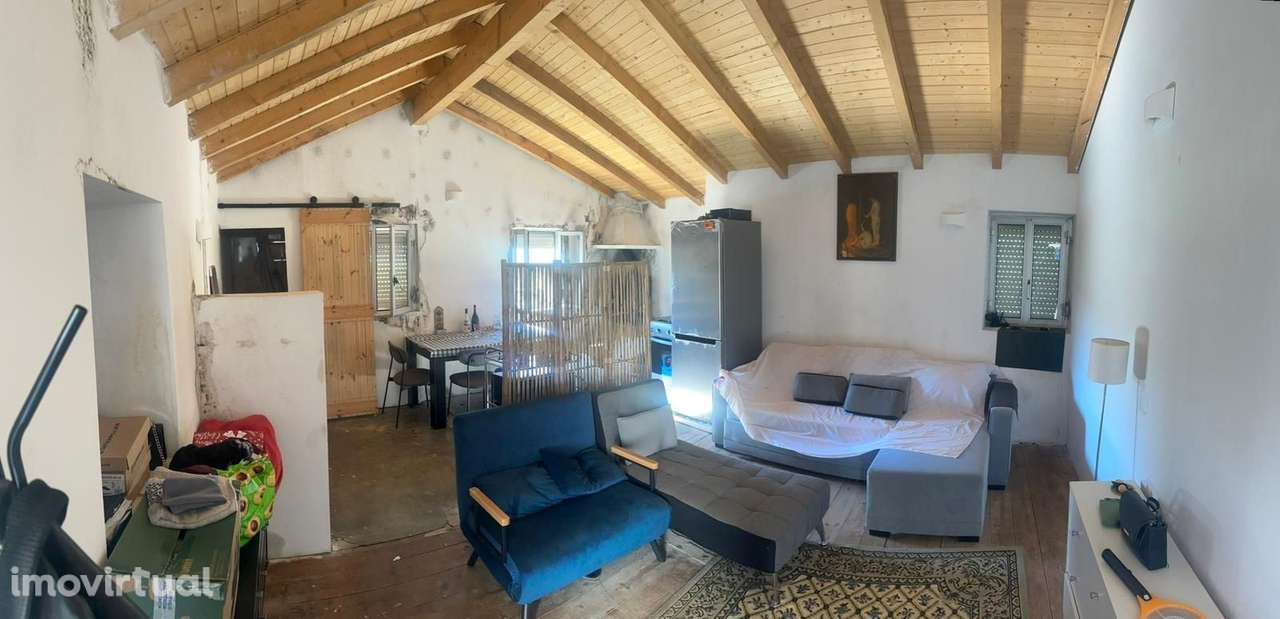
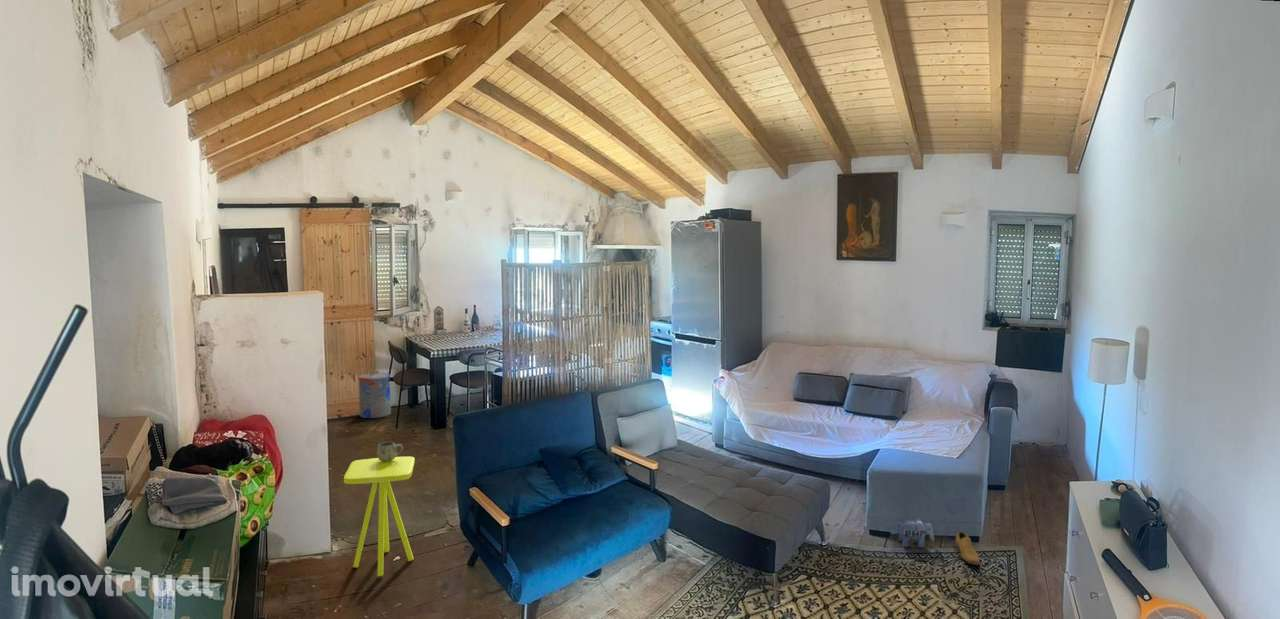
+ shoe (968, 546)
+ side table (381, 515)
+ plush toy (914, 532)
+ trash can (374, 392)
+ mug (390, 451)
